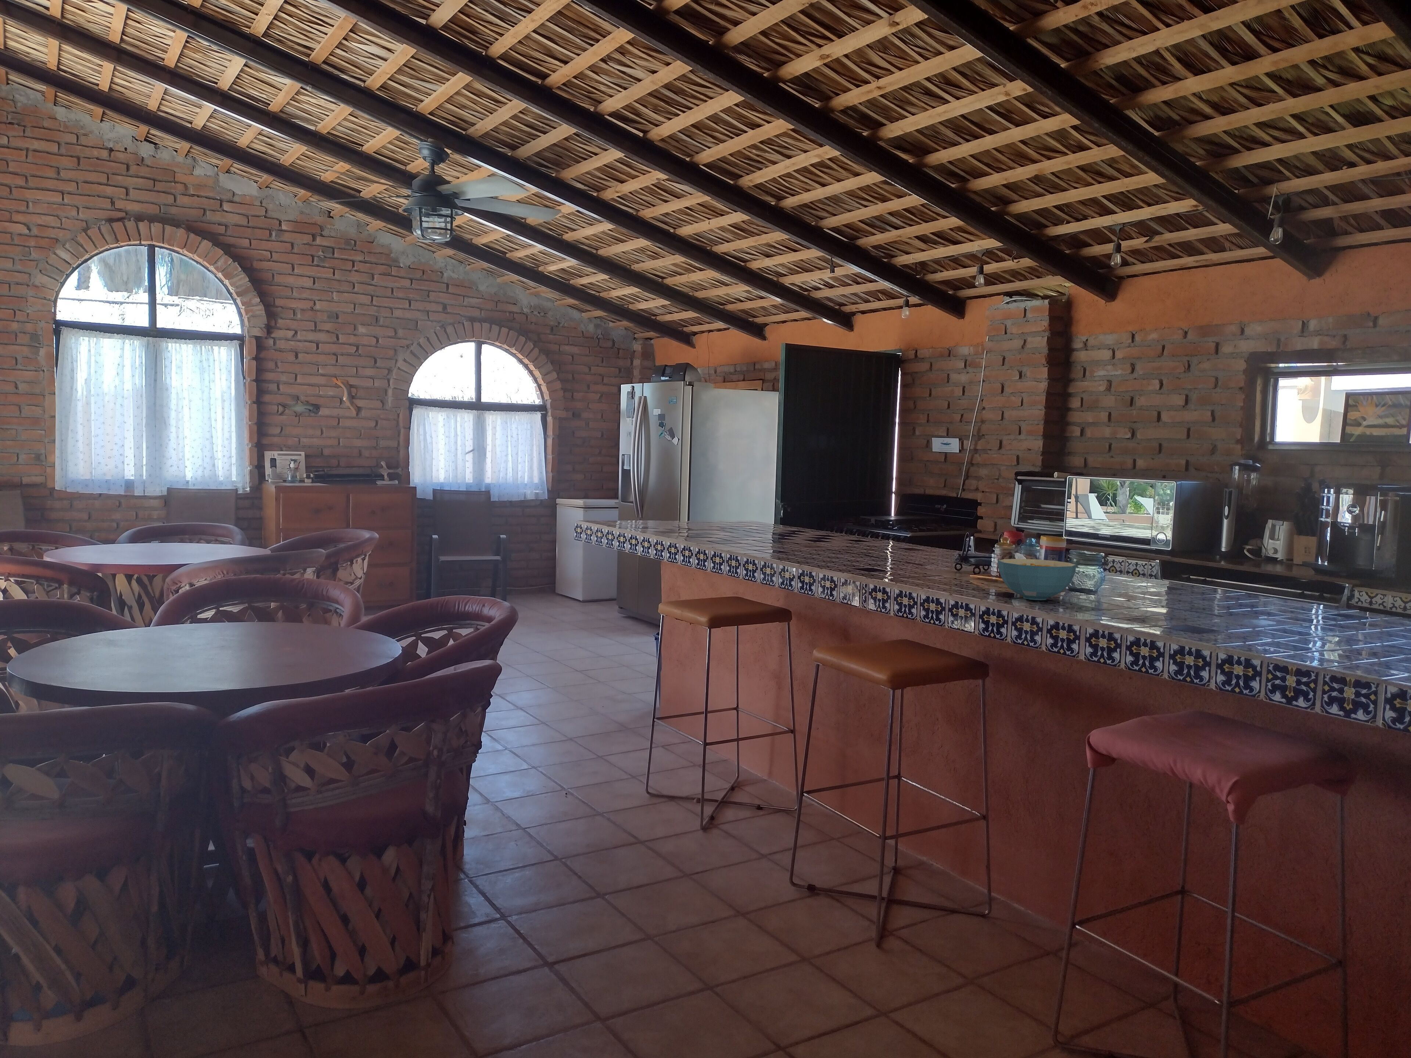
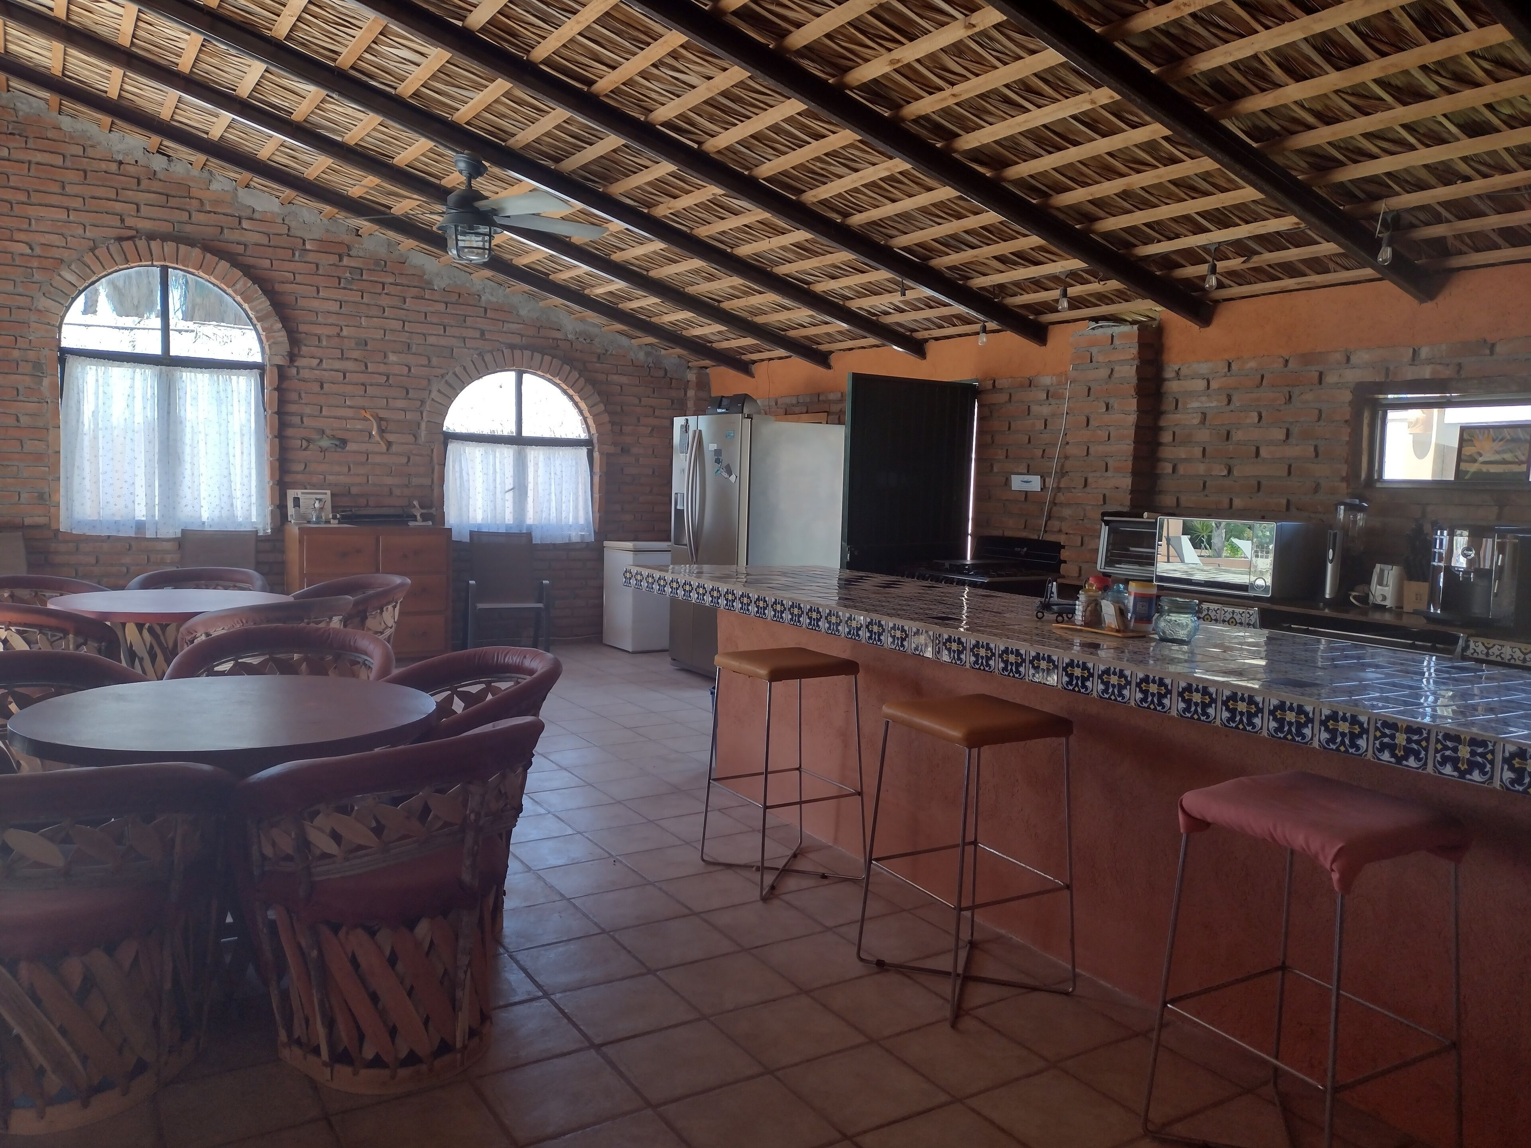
- cereal bowl (1035, 580)
